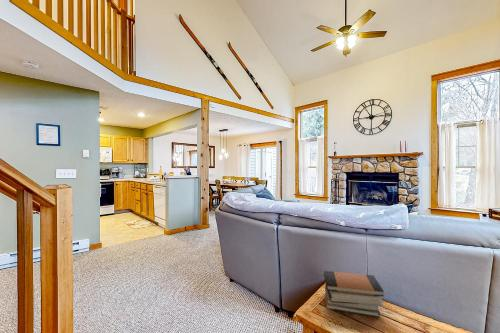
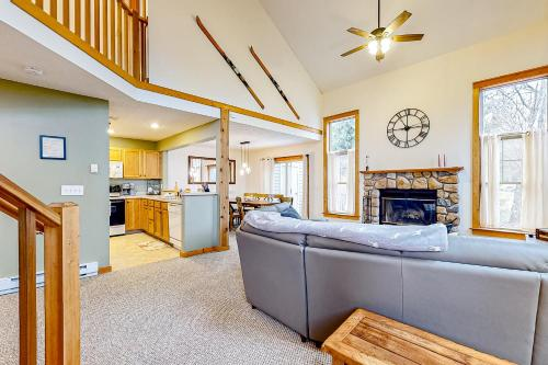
- book stack (351, 292)
